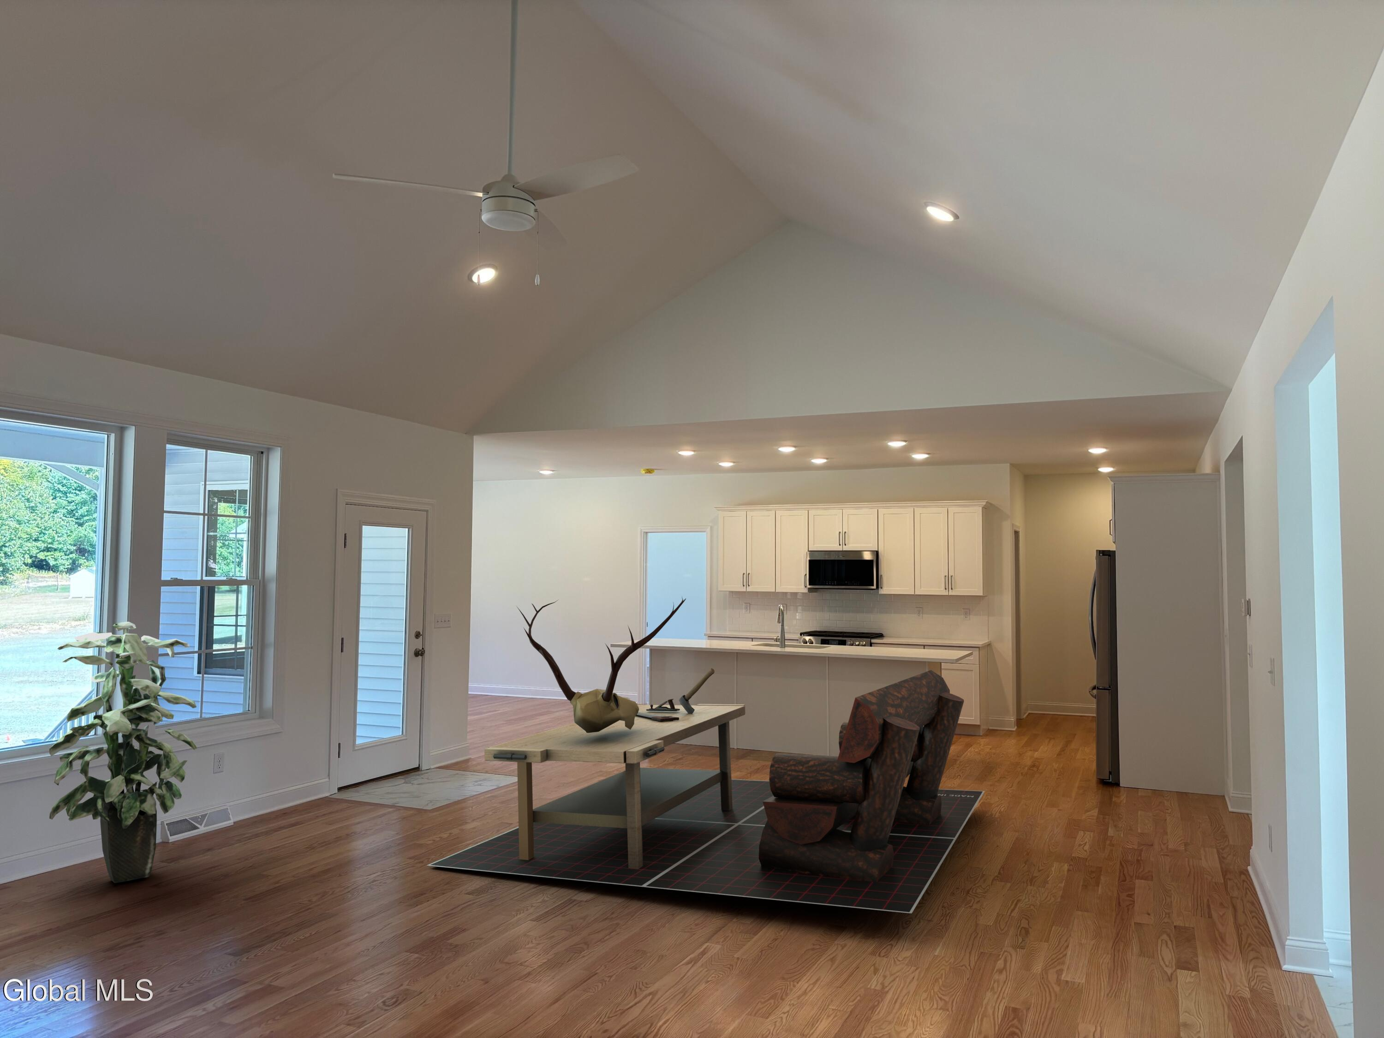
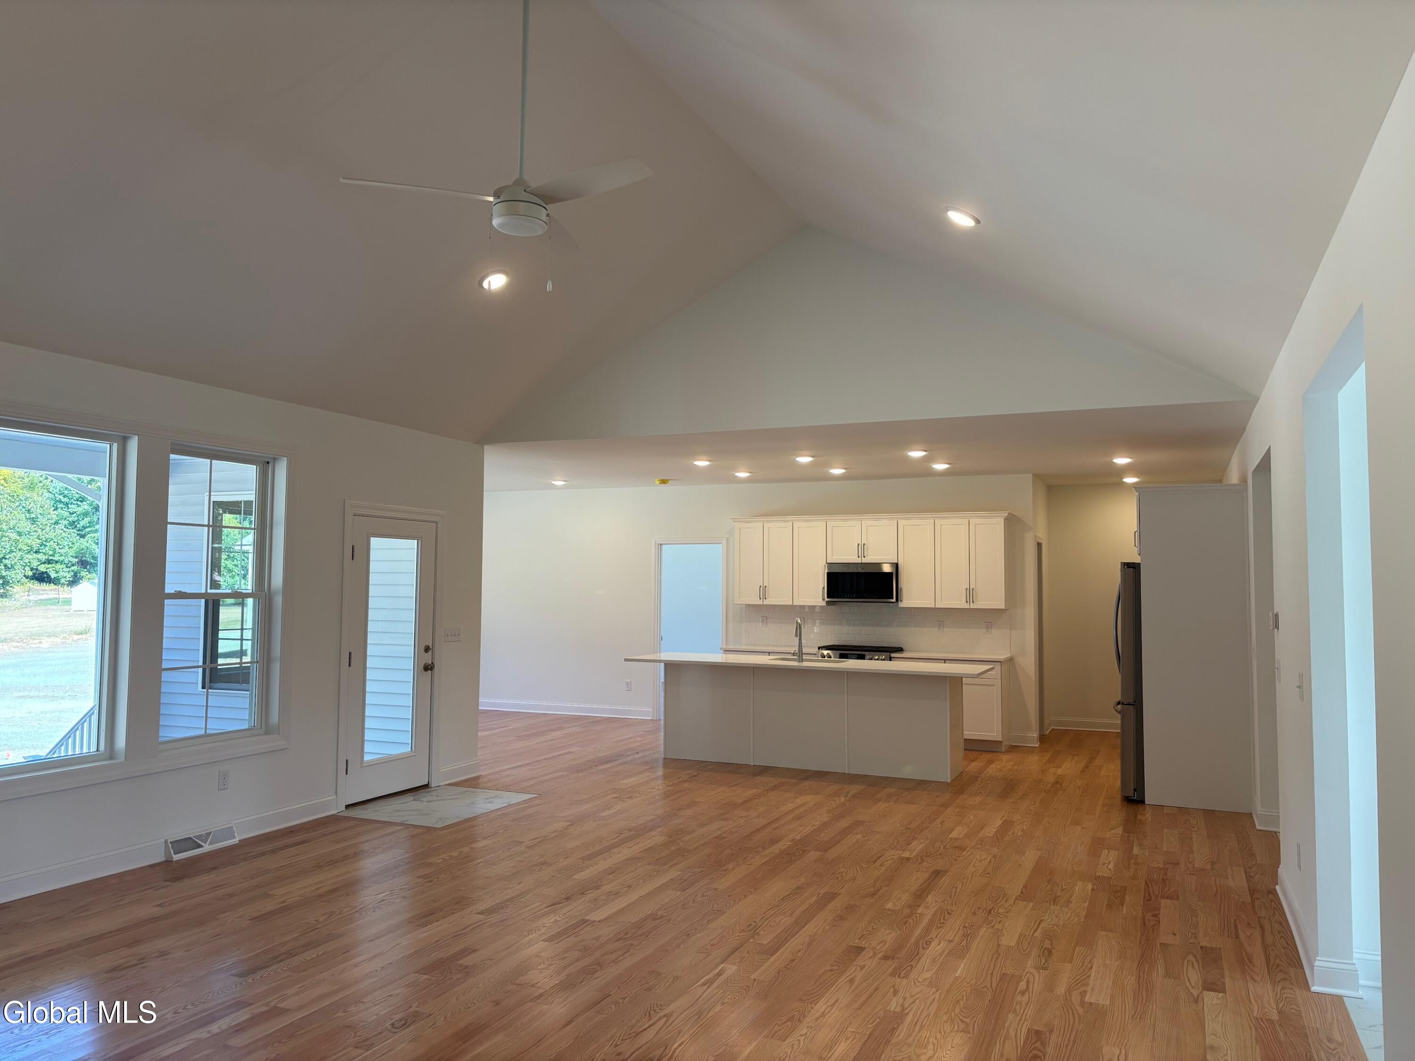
- indoor plant (122, 749)
- wooden bench (736, 714)
